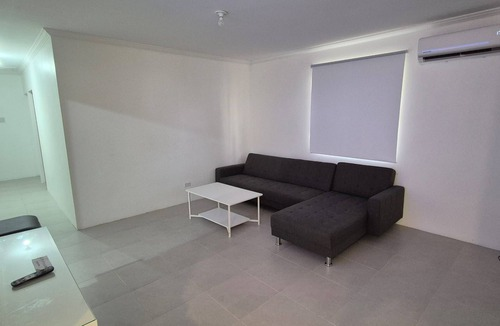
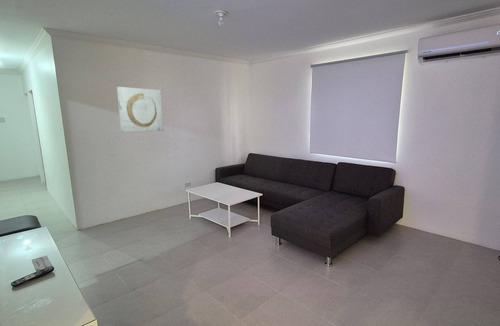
+ wall art (141, 110)
